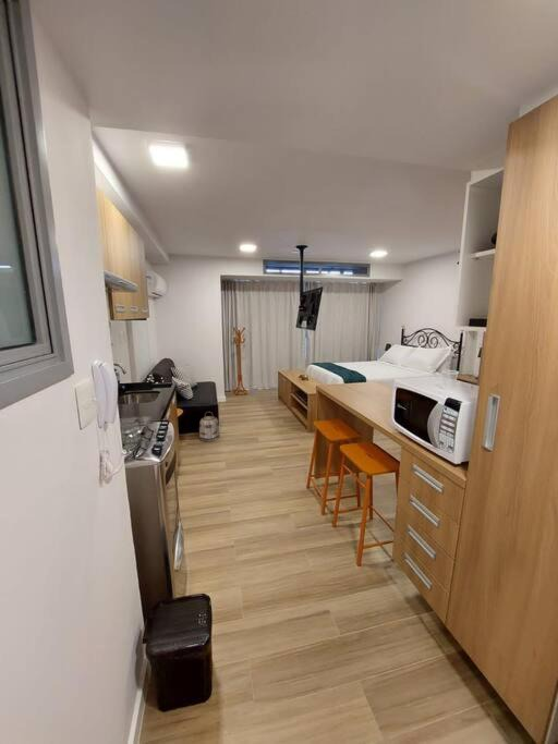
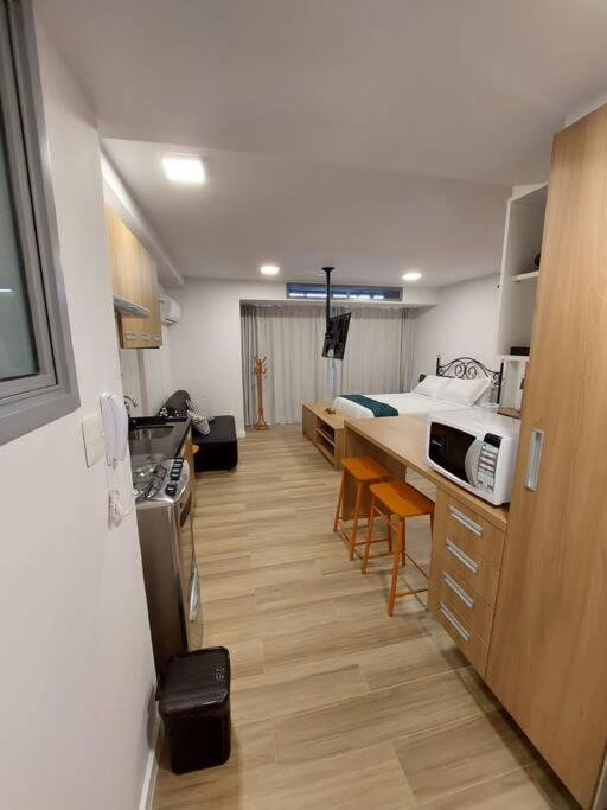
- basket (208, 424)
